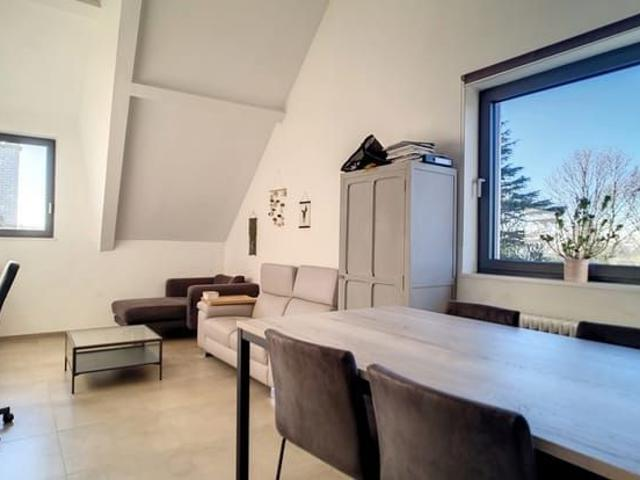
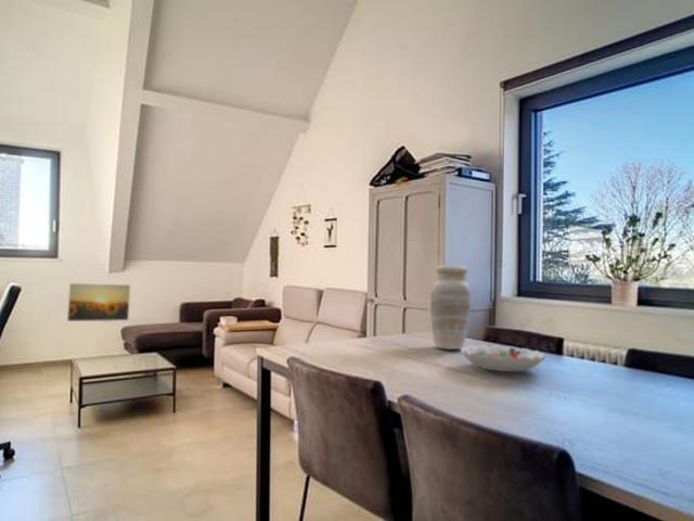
+ decorative bowl (501, 359)
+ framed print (100, 302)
+ vase (450, 306)
